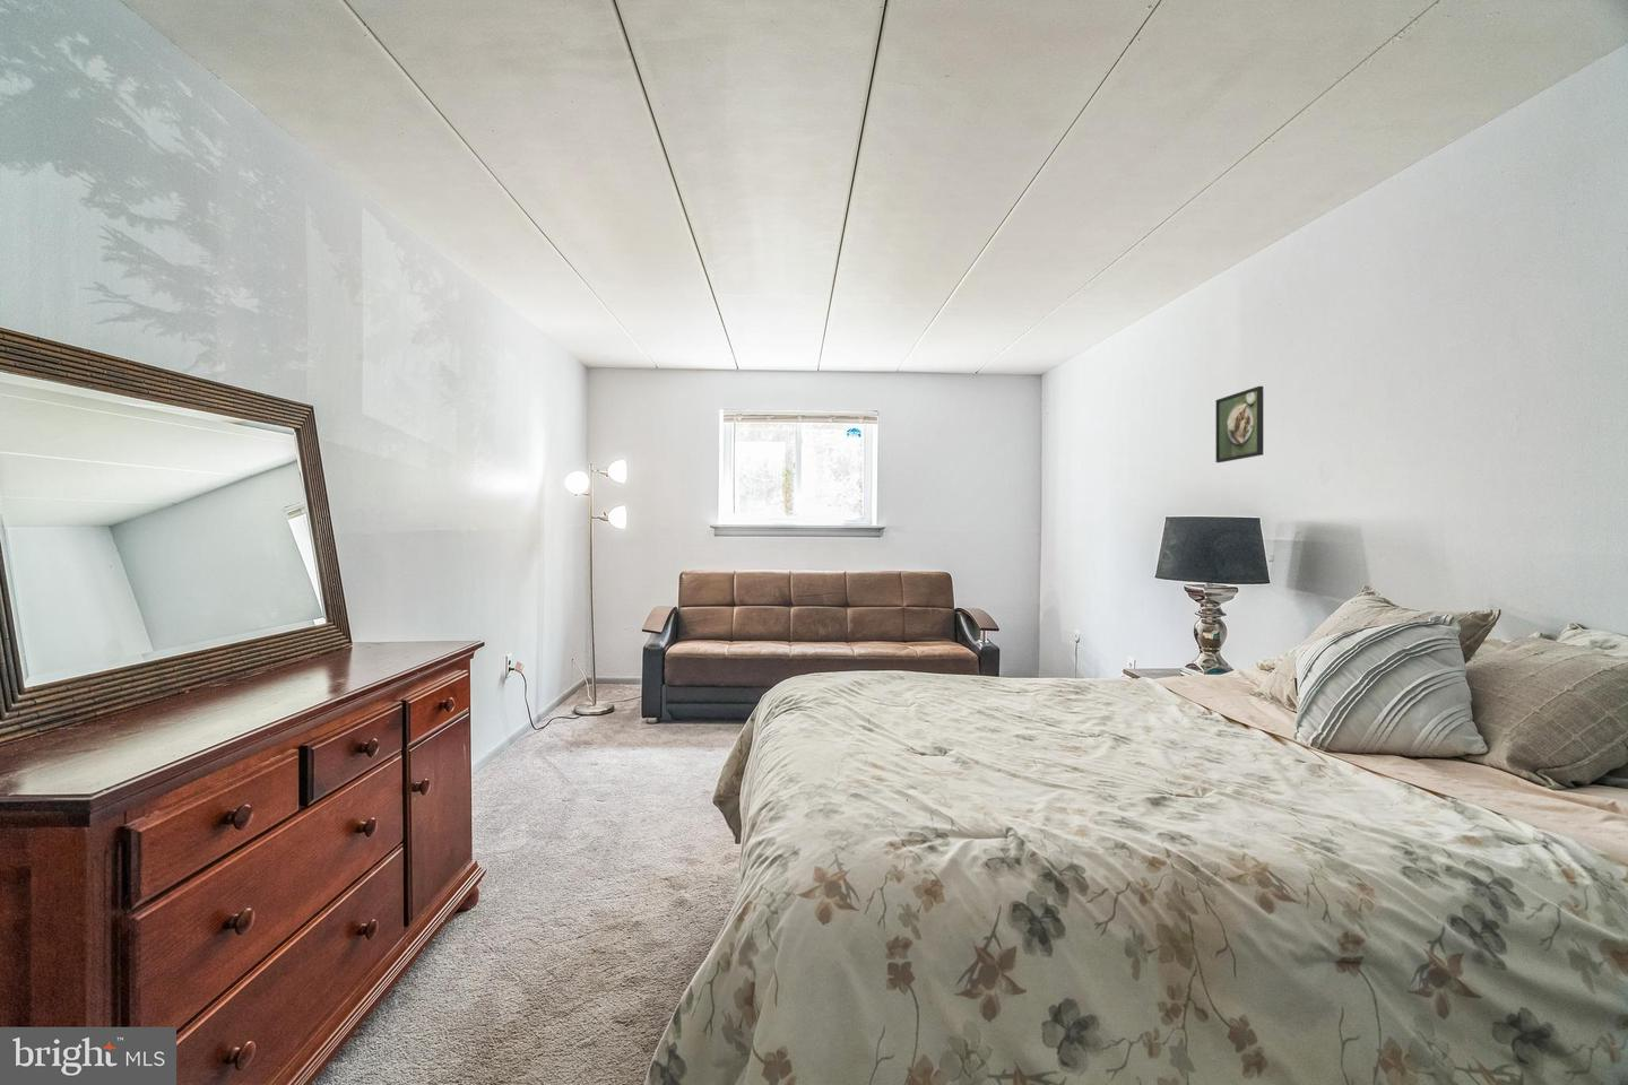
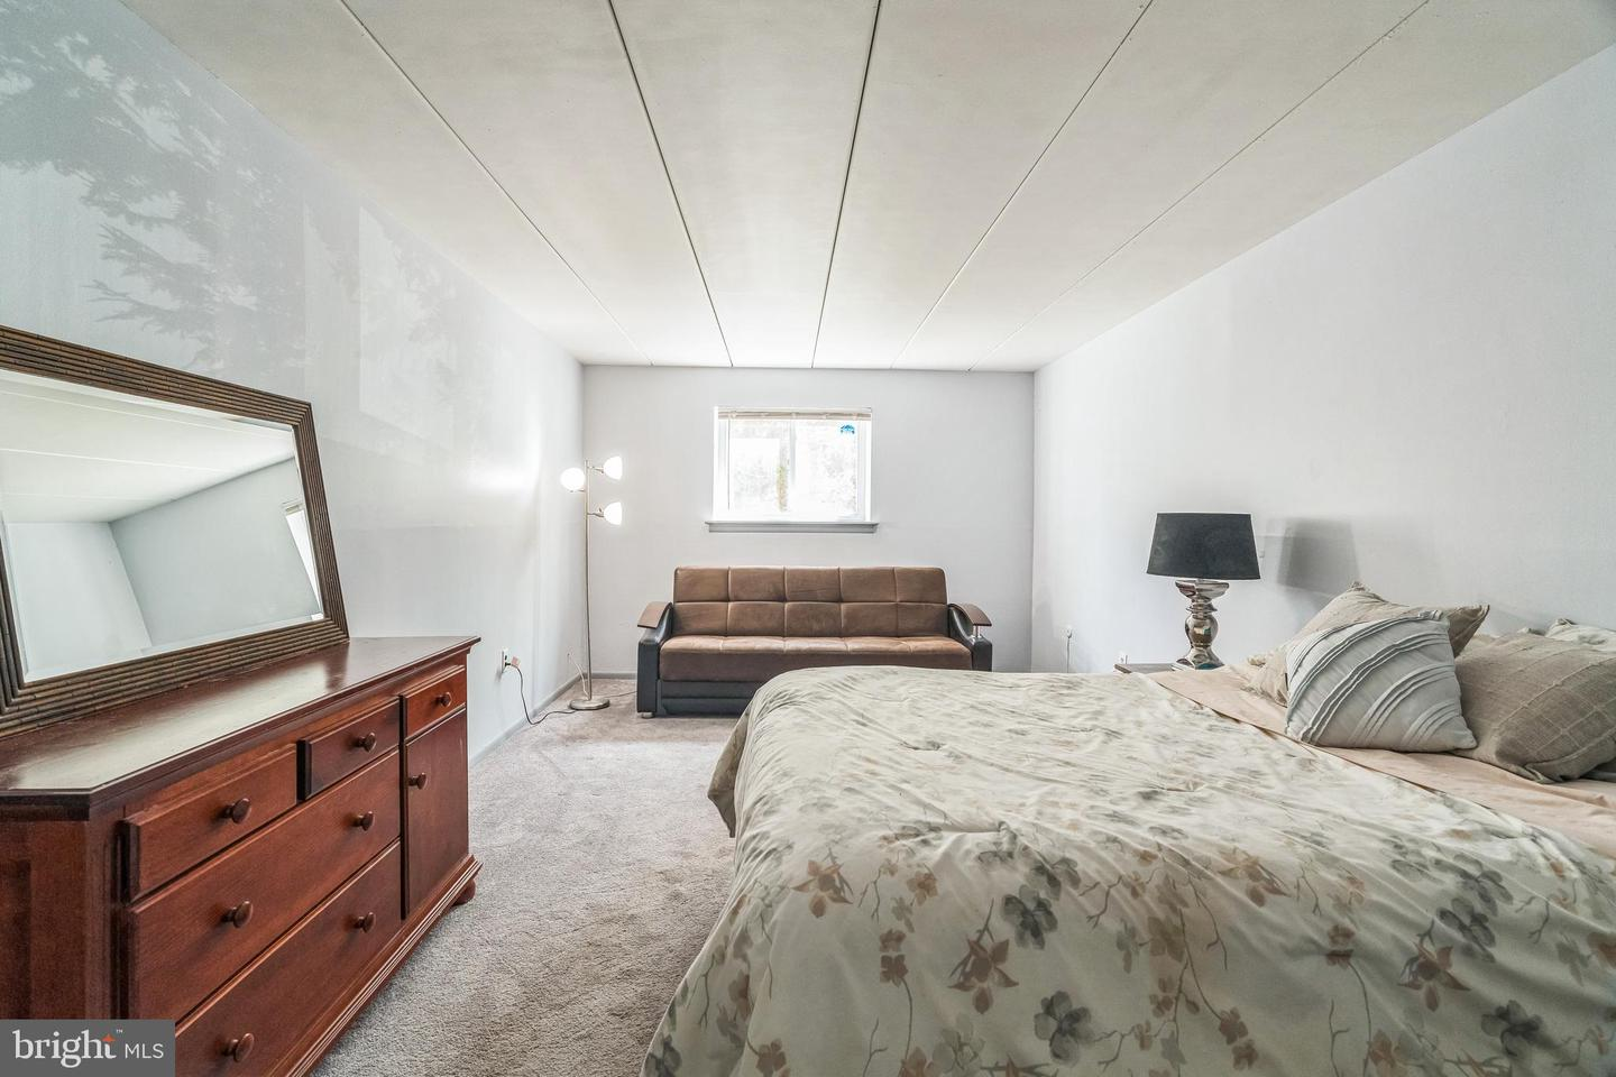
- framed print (1238, 426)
